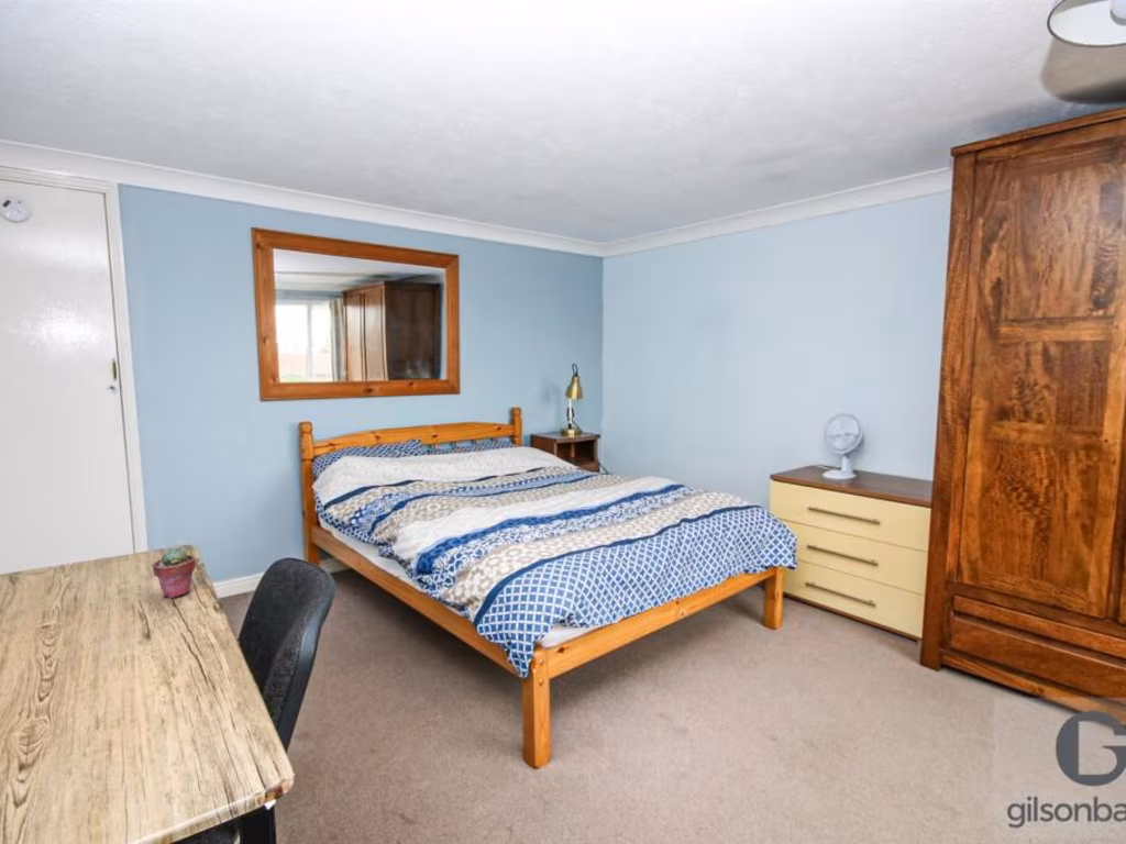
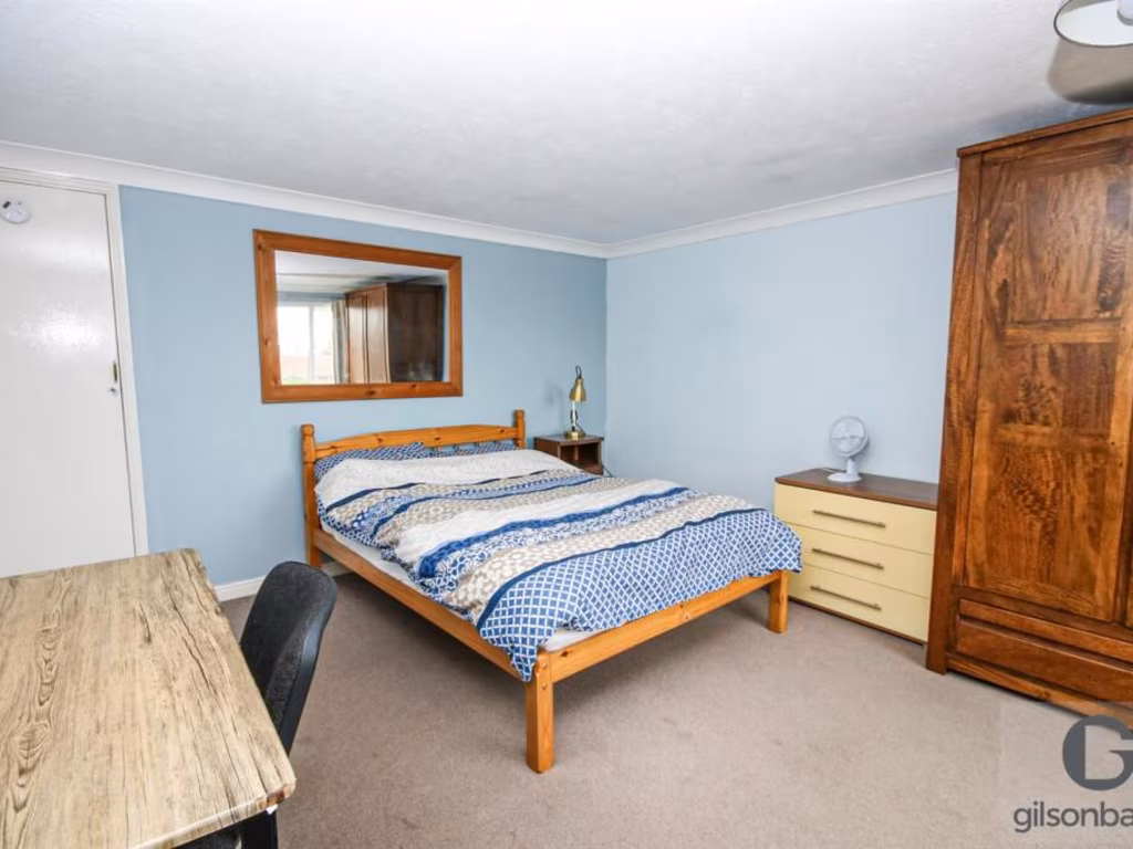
- potted succulent (175, 569)
